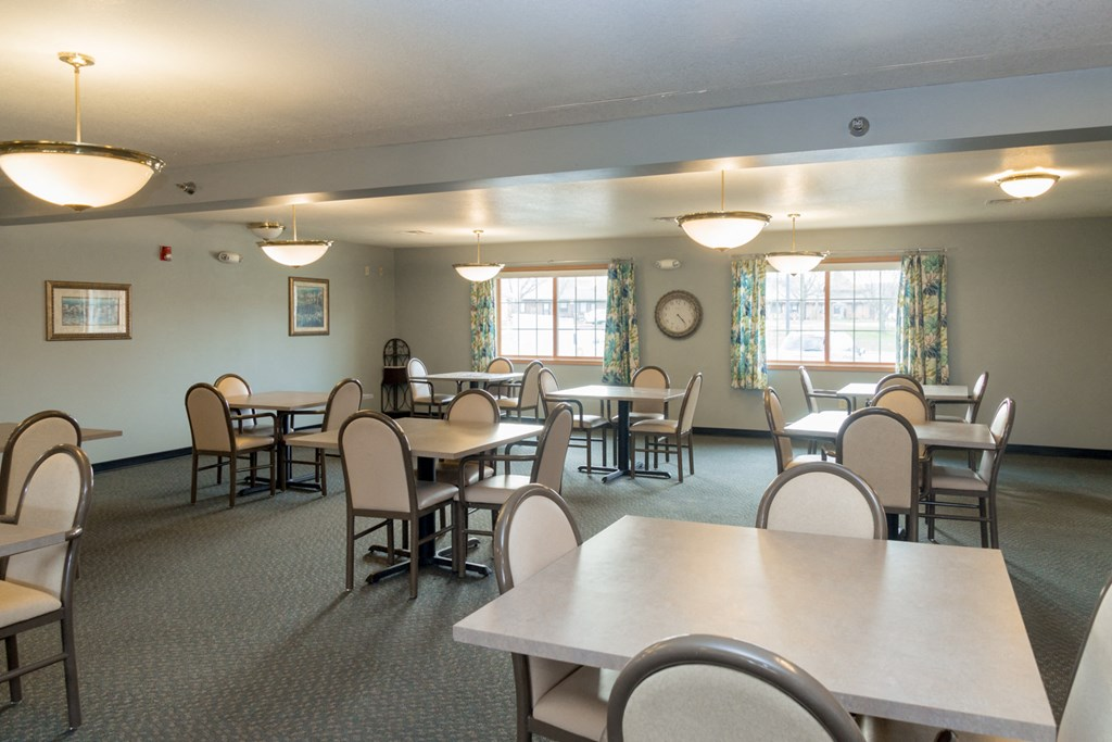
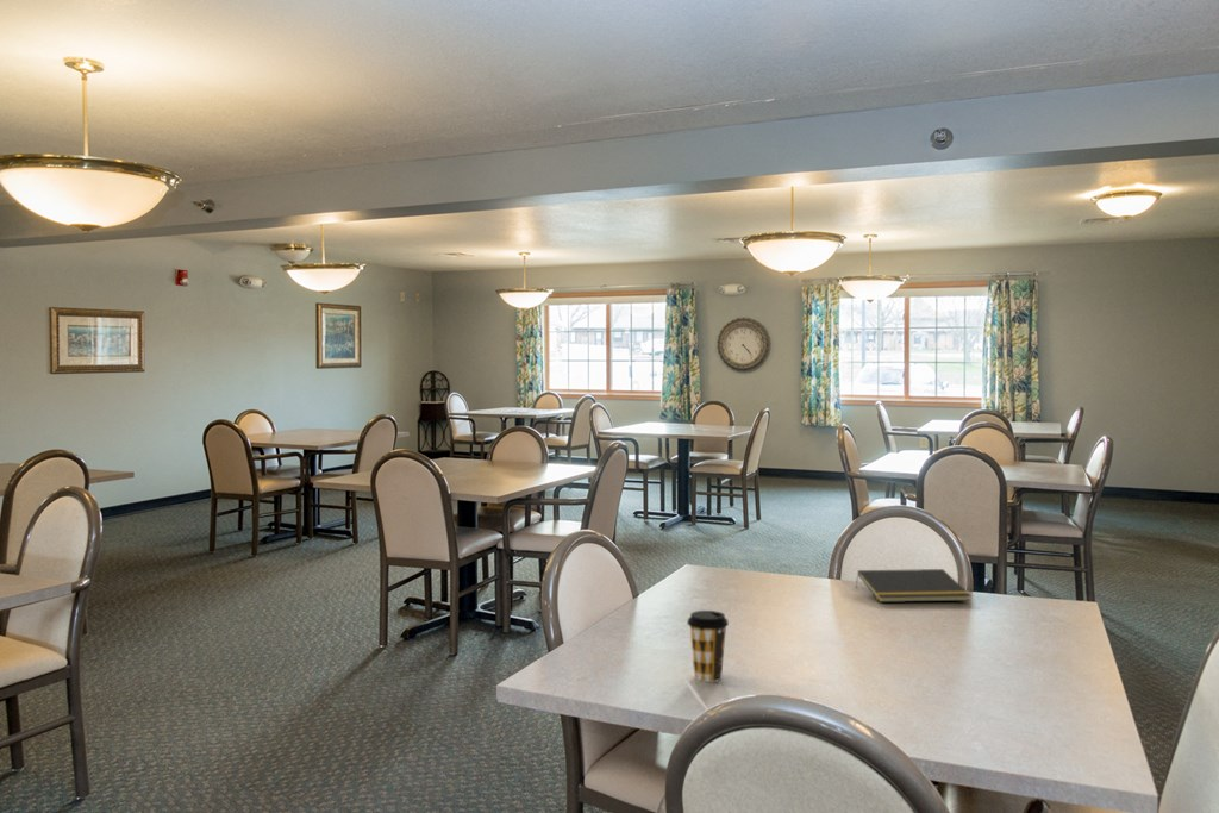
+ coffee cup (707, 645)
+ notepad (912, 584)
